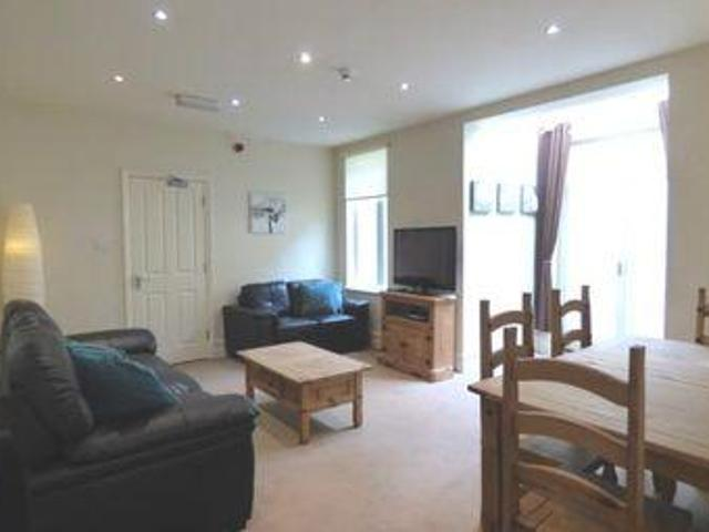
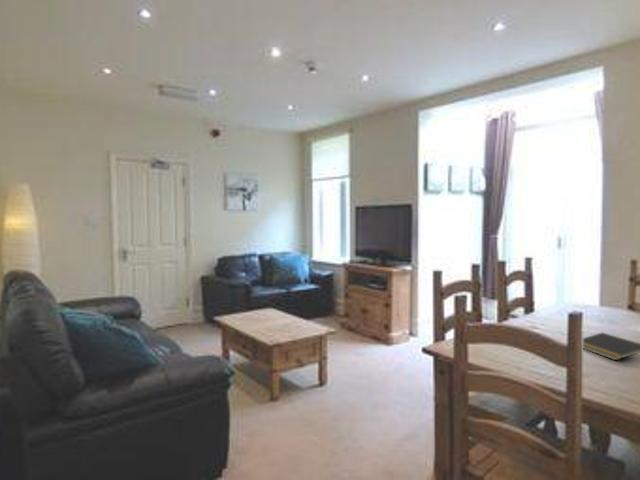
+ notepad (608, 345)
